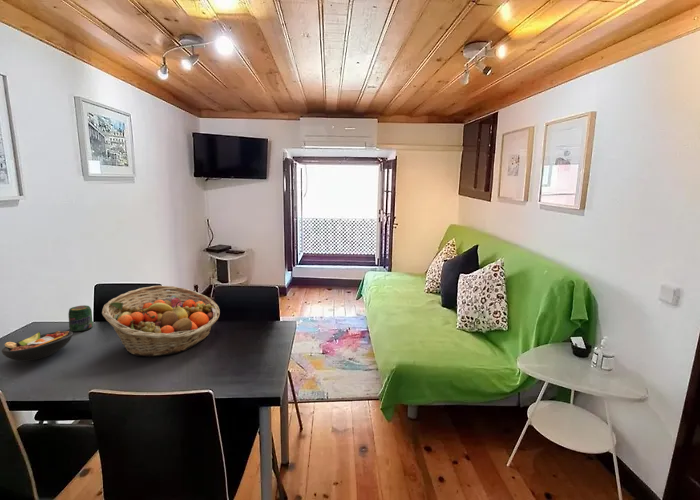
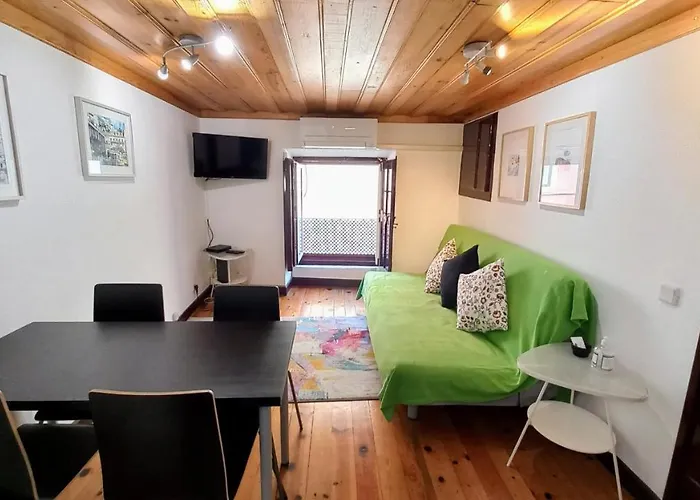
- fruit basket (166, 317)
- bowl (40, 346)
- jar (80, 318)
